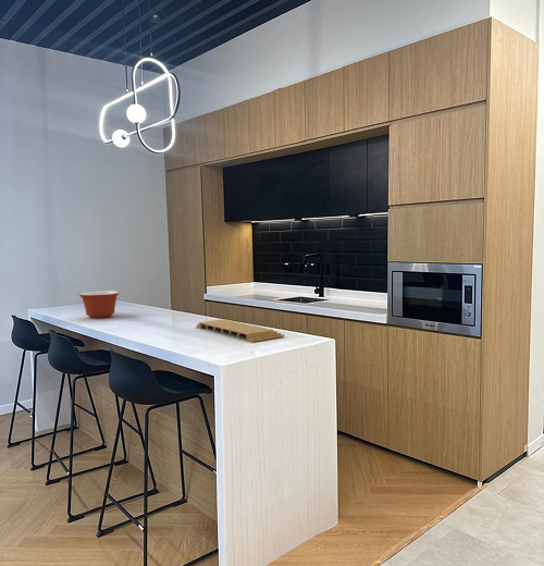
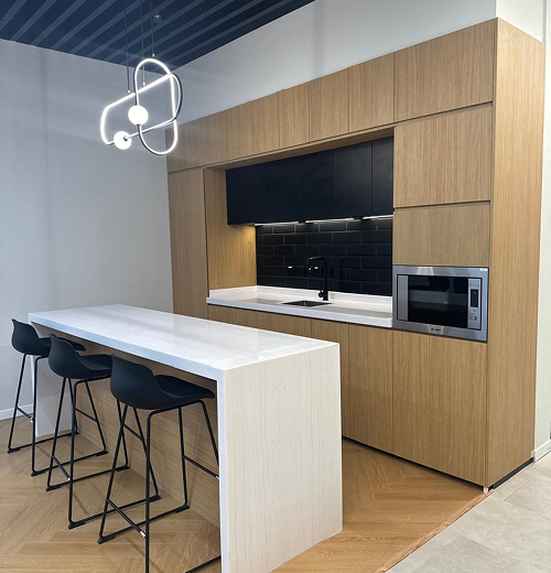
- mixing bowl (99, 305)
- cutting board (237, 328)
